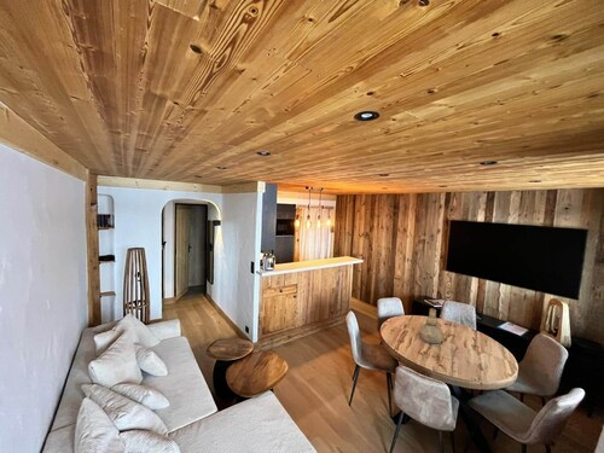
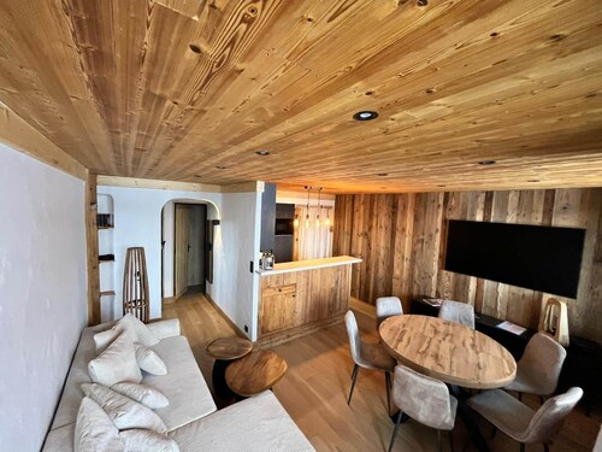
- vase (431, 324)
